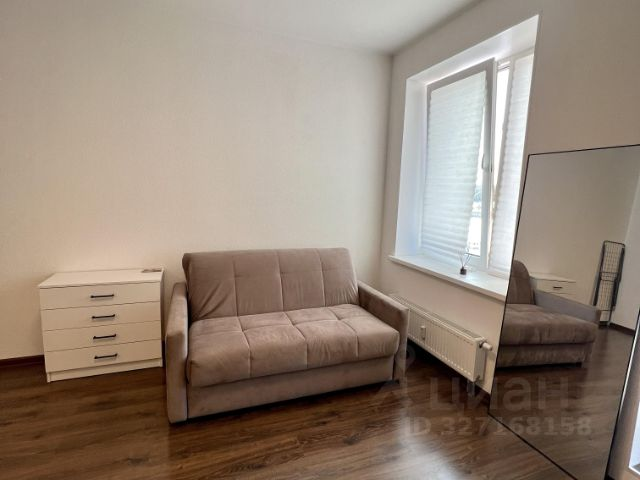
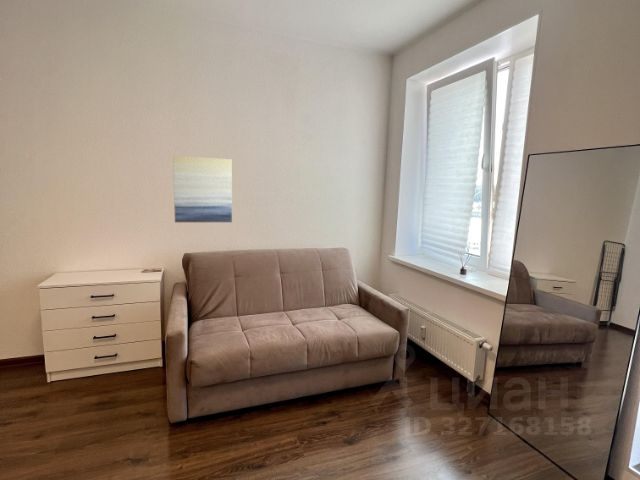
+ wall art (203, 190)
